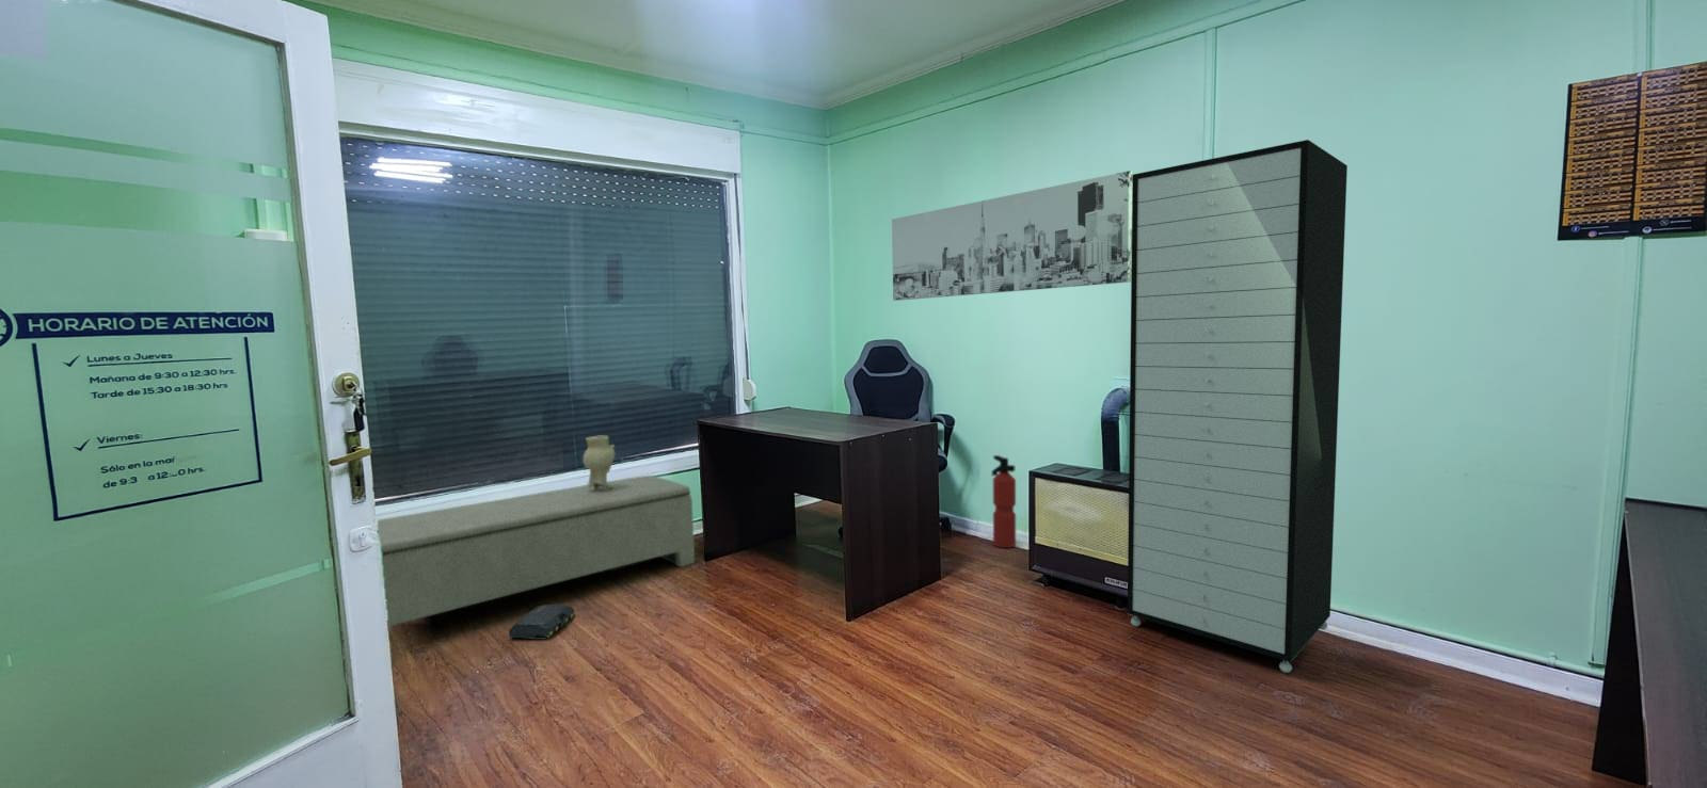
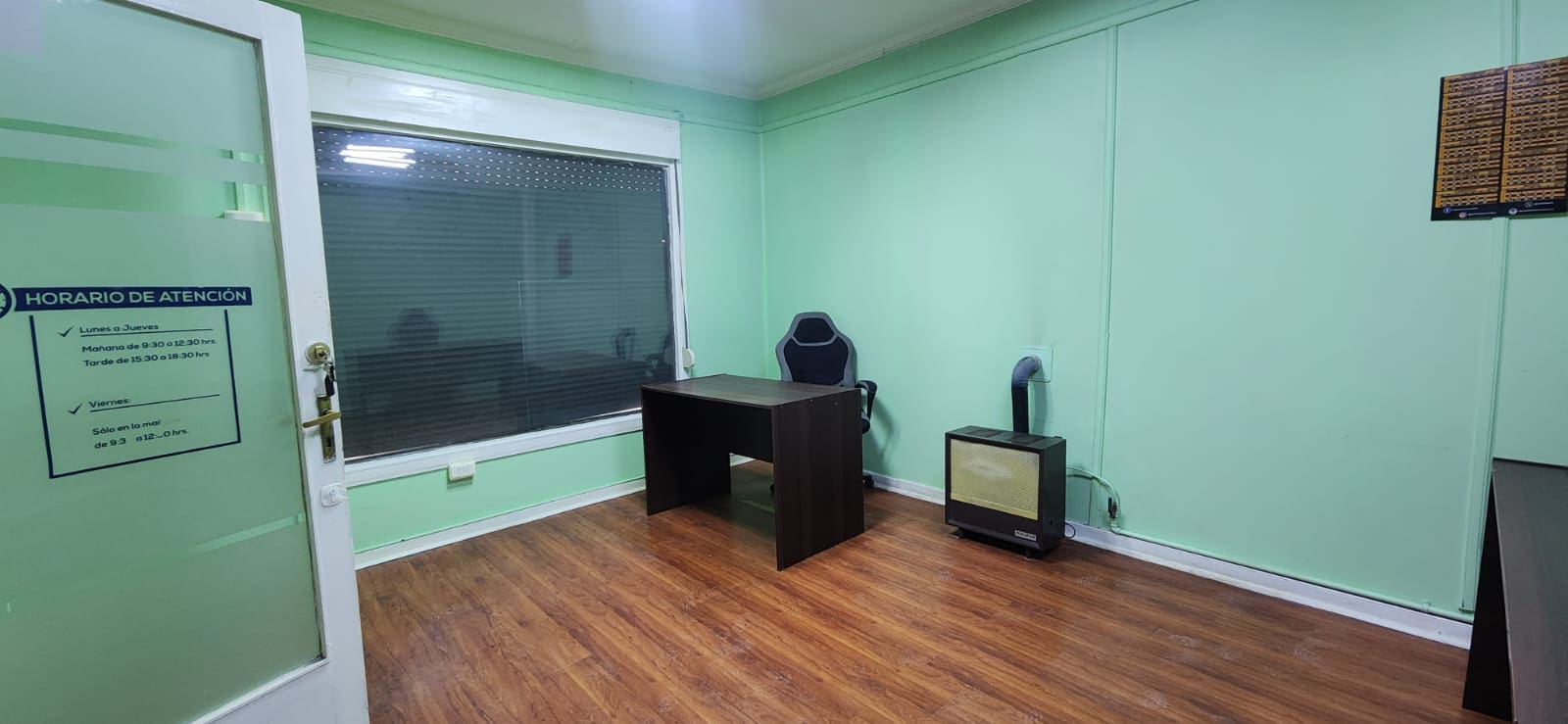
- wall art (994, 245)
- fire extinguisher (1002, 500)
- decorative vase (599, 463)
- bag (542, 619)
- storage cabinet (1232, 405)
- bench (536, 546)
